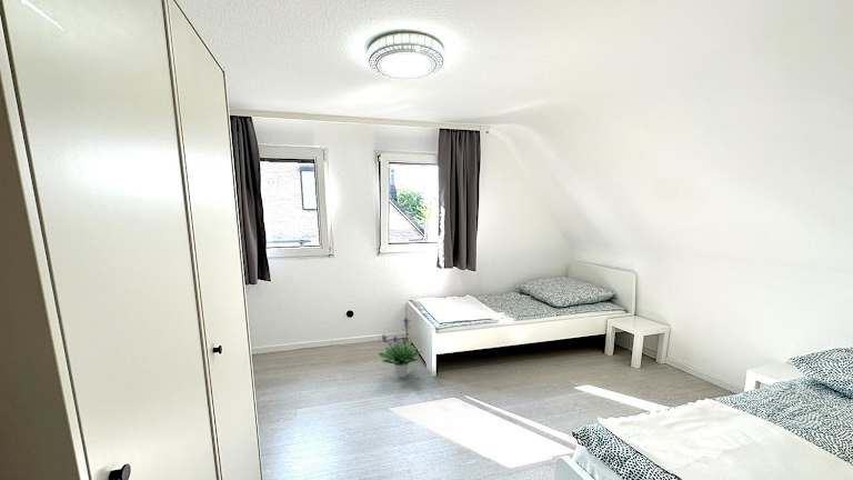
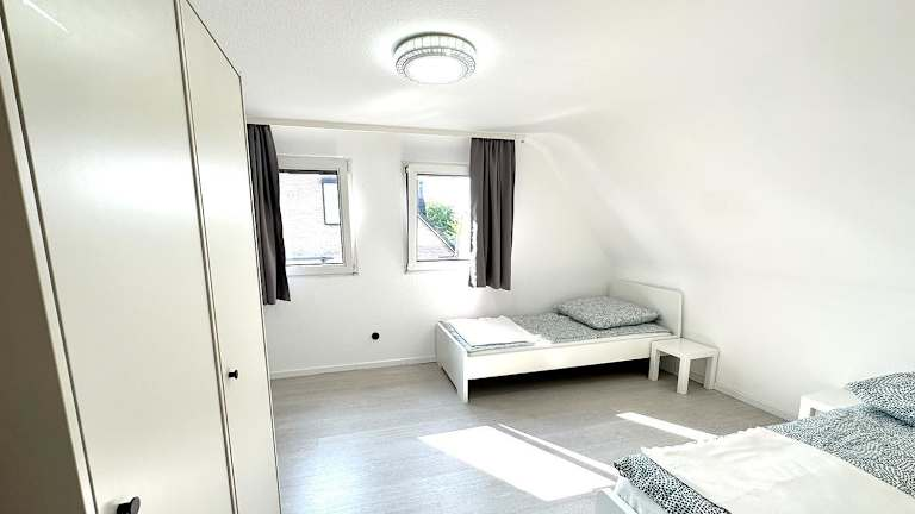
- potted plant (401, 346)
